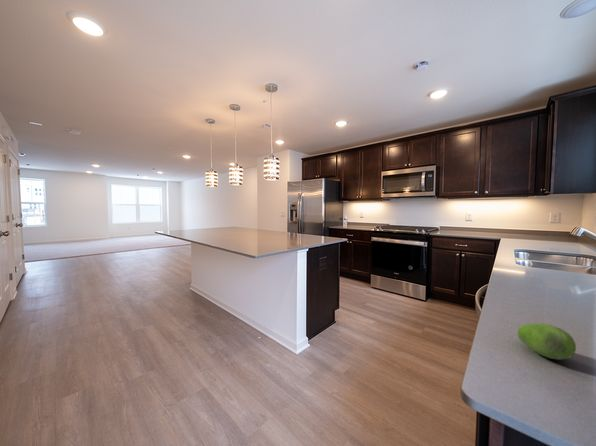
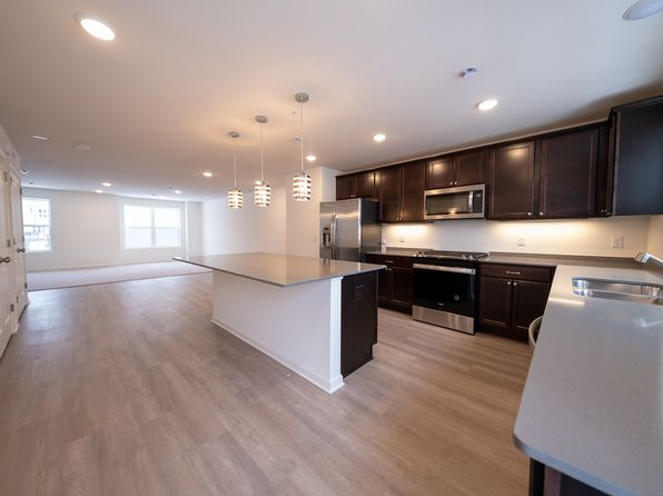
- fruit (543, 338)
